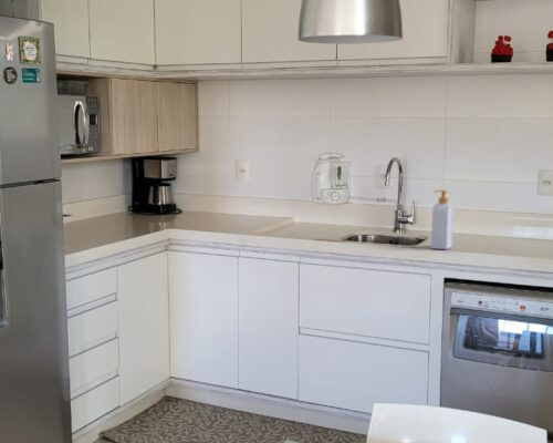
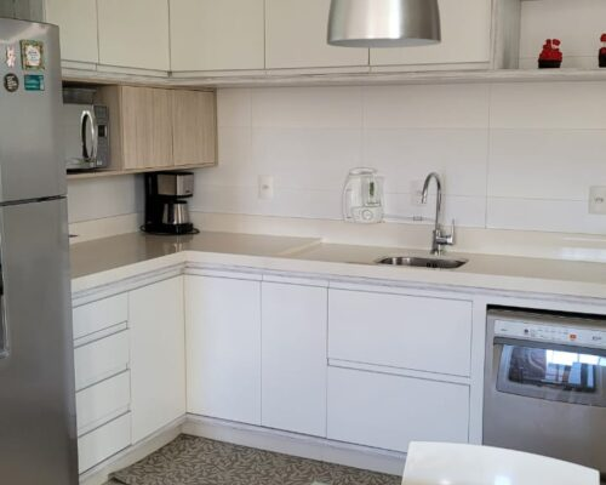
- soap bottle (441, 218)
